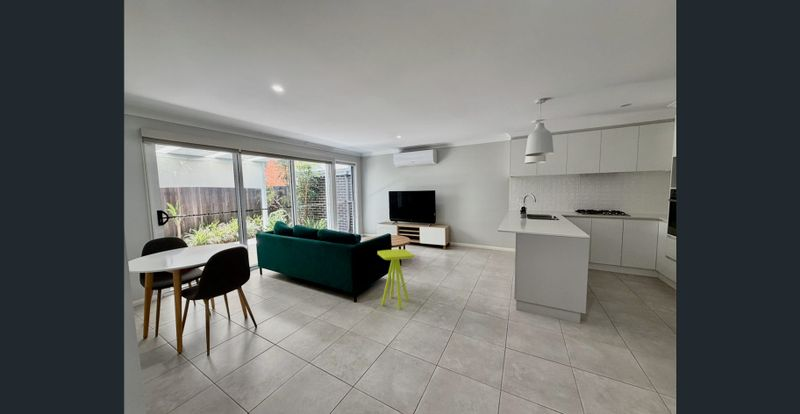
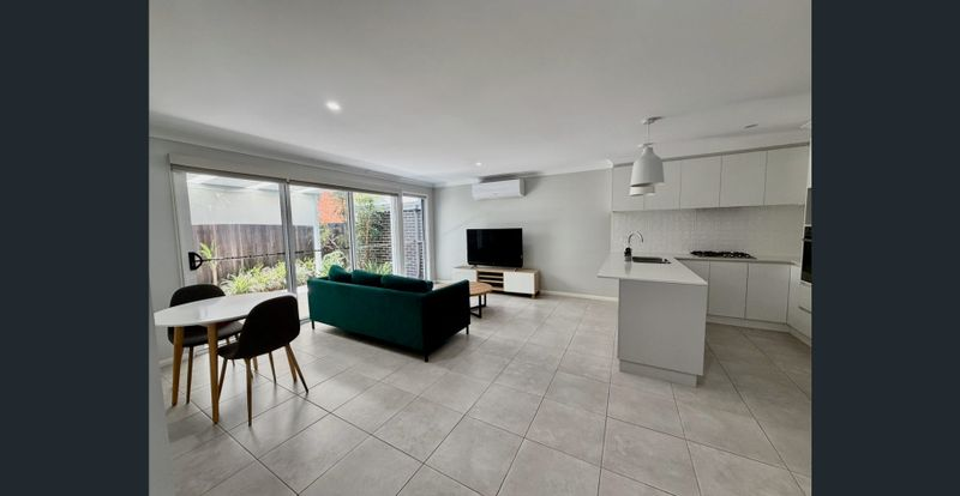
- side table (394, 278)
